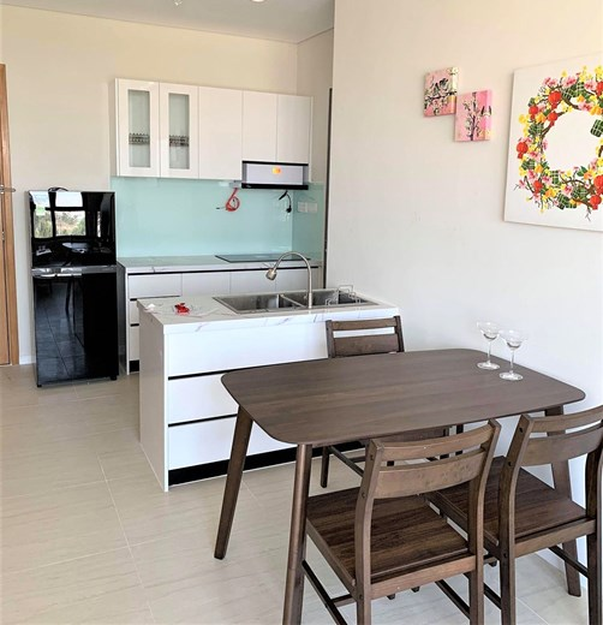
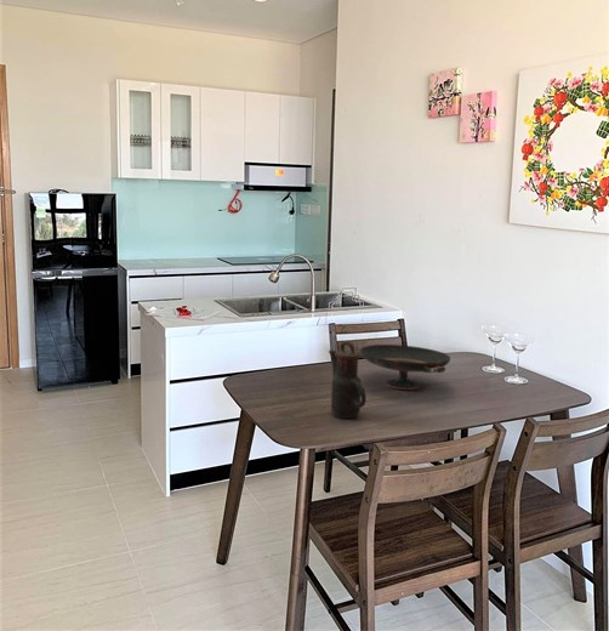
+ teapot (346, 377)
+ decorative bowl (404, 368)
